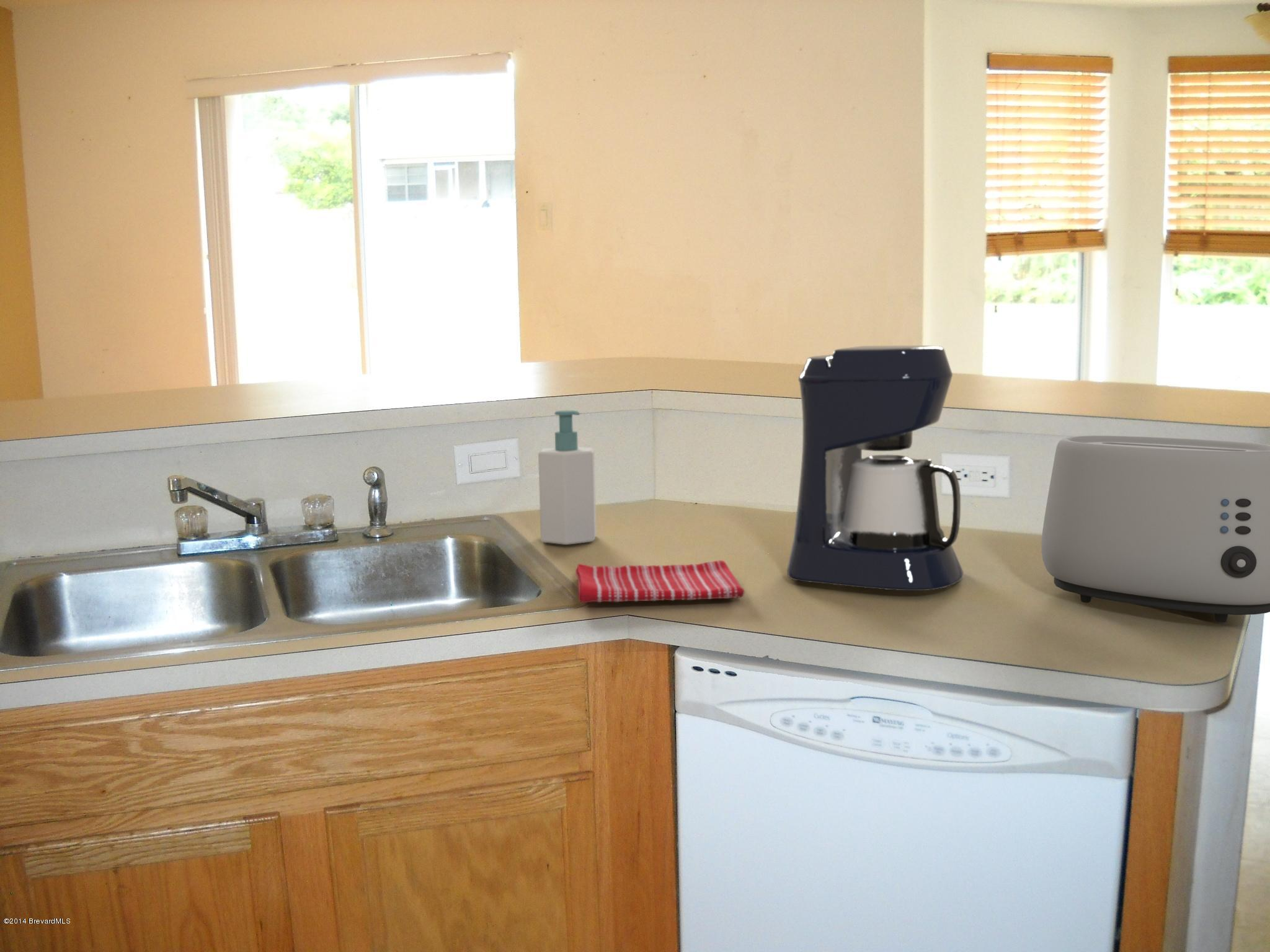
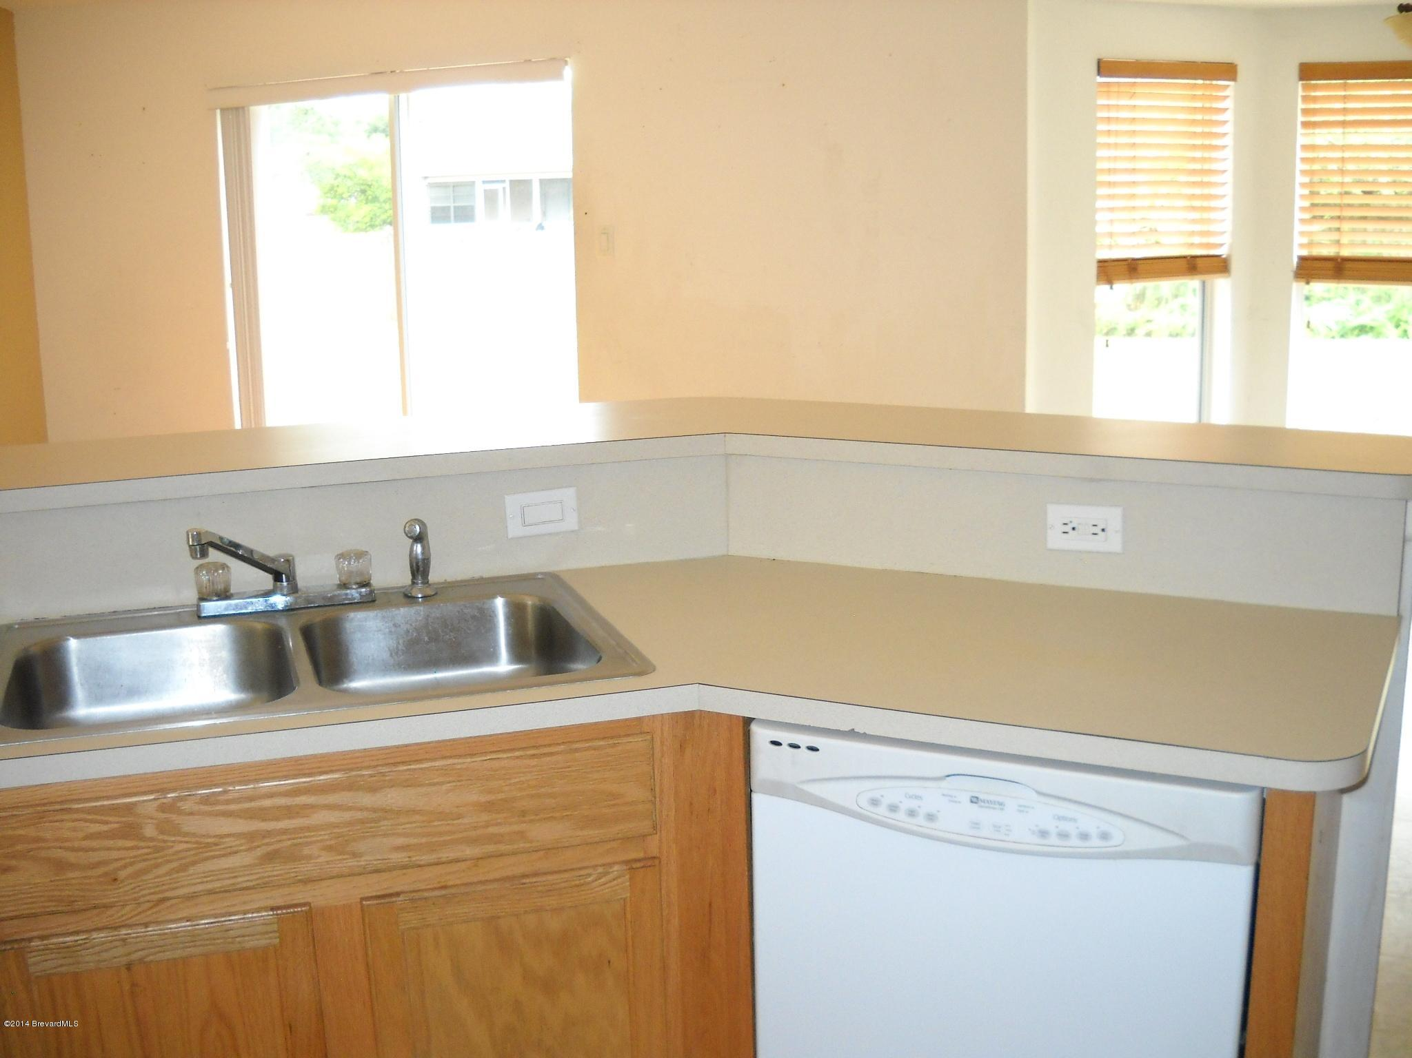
- coffee maker (874, 461)
- dish towel (656, 581)
- toaster (1165, 526)
- soap bottle (567, 475)
